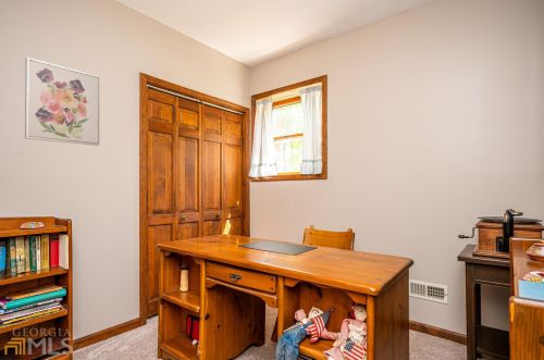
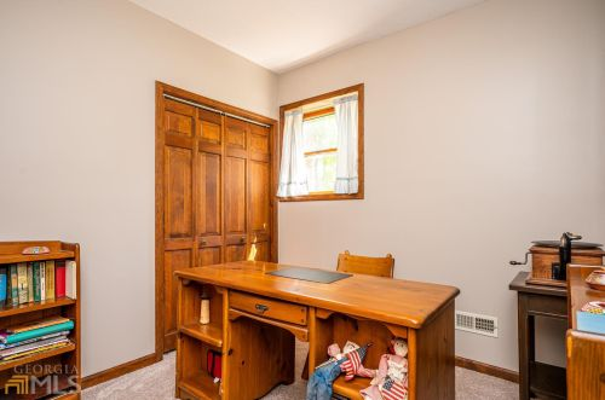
- wall art (65, 104)
